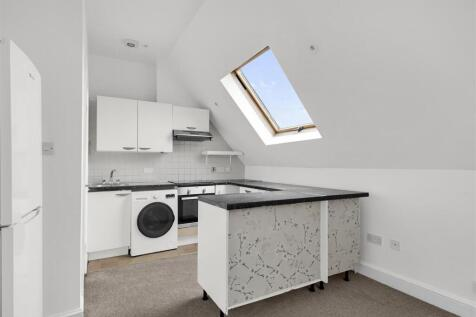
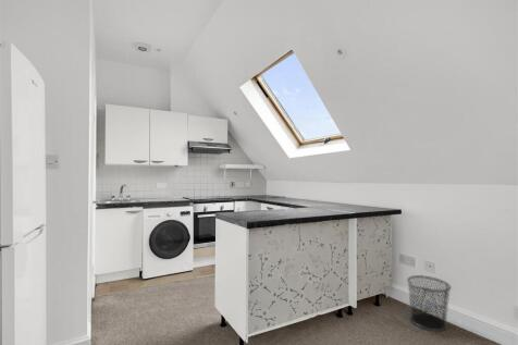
+ trash can (428, 301)
